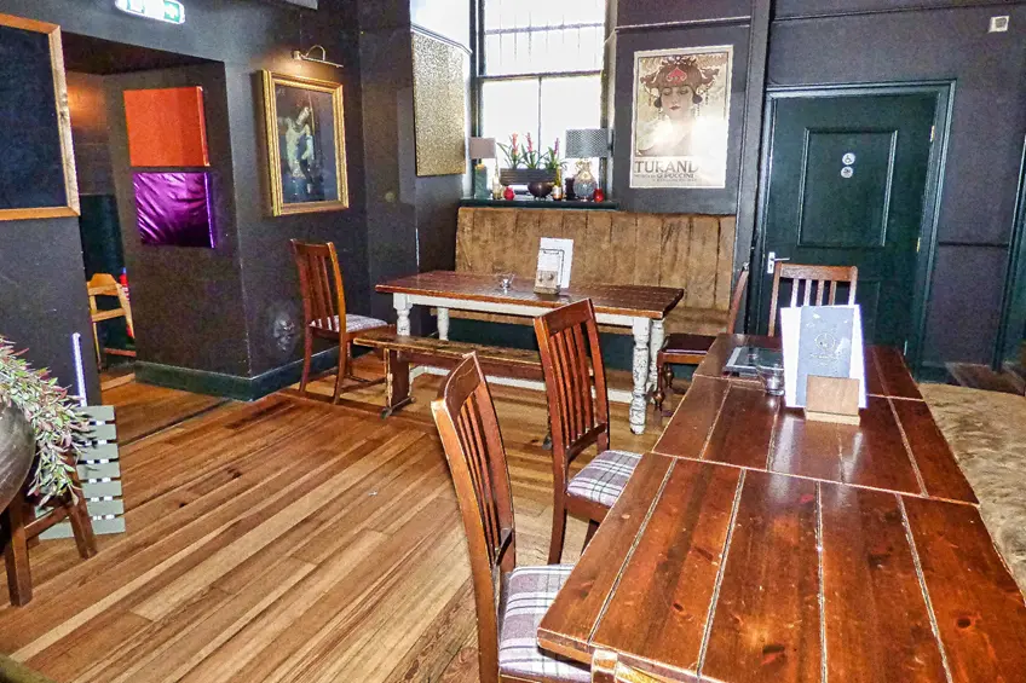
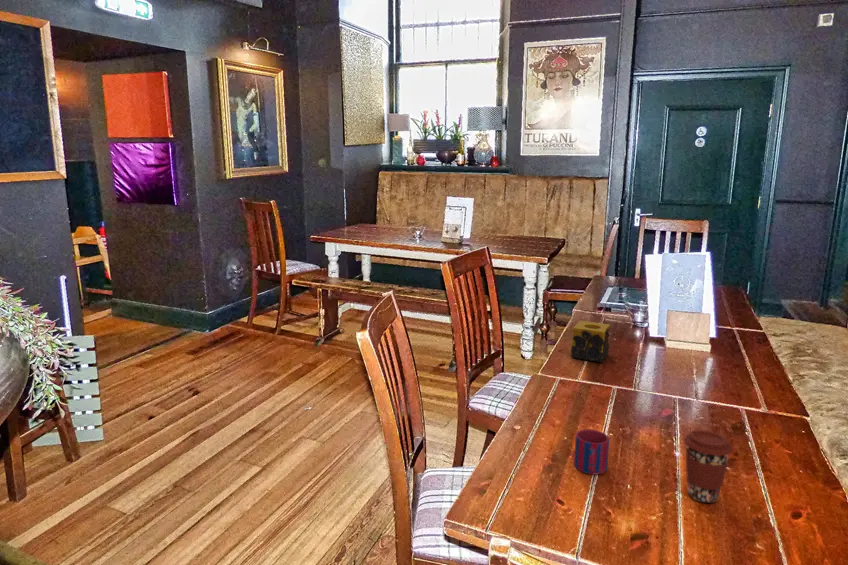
+ candle (590, 340)
+ mug (590, 455)
+ coffee cup (705, 466)
